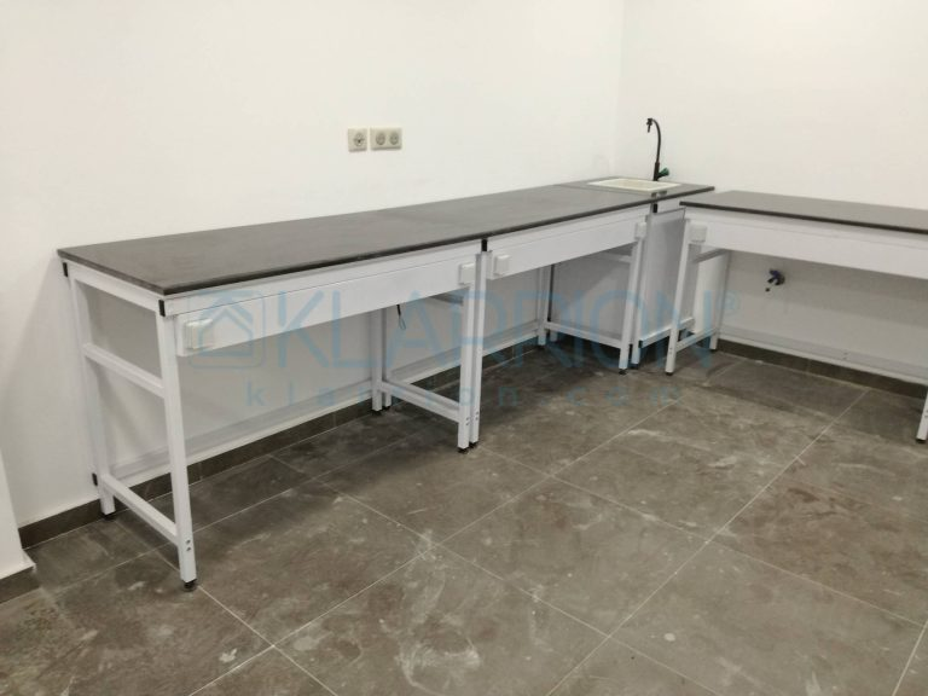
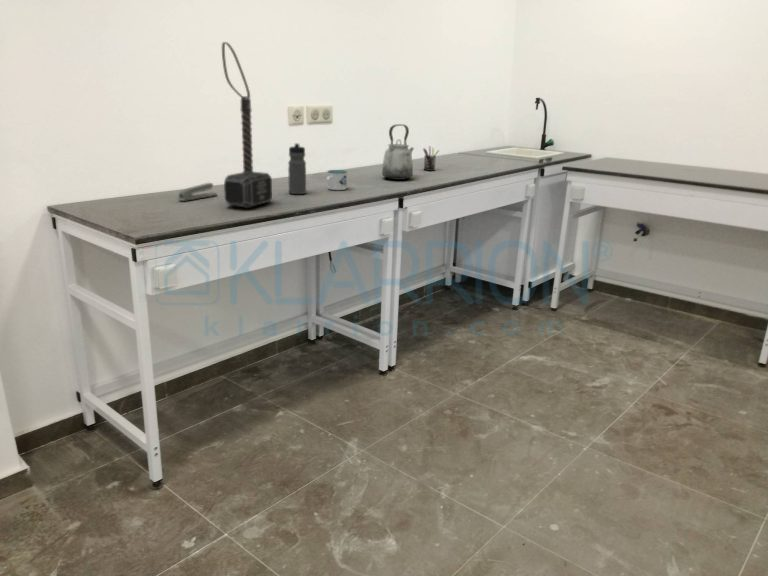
+ pen holder (431, 158)
+ hammer (246, 127)
+ stapler (198, 191)
+ mug (335, 180)
+ kettle (401, 151)
+ water bottle (297, 168)
